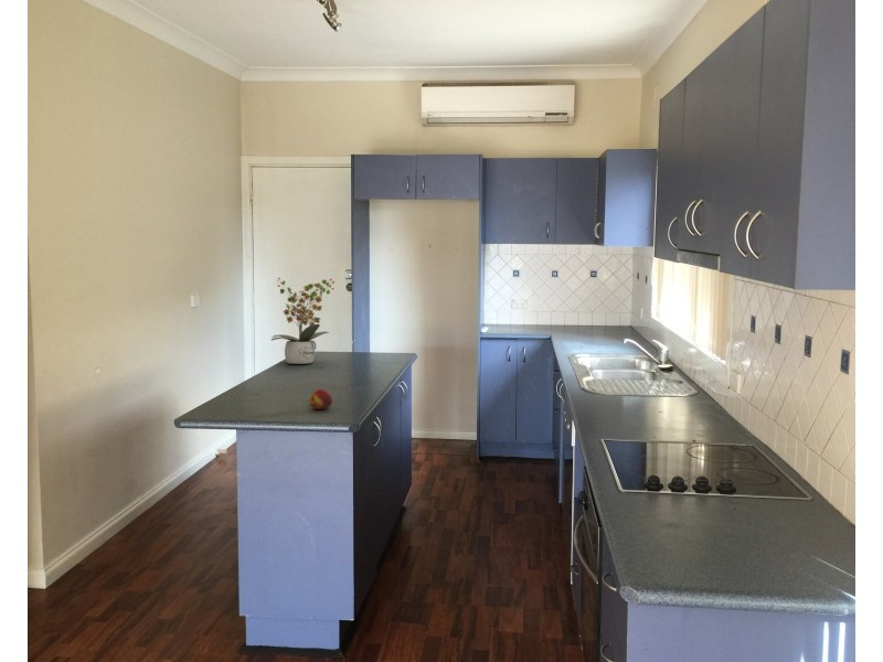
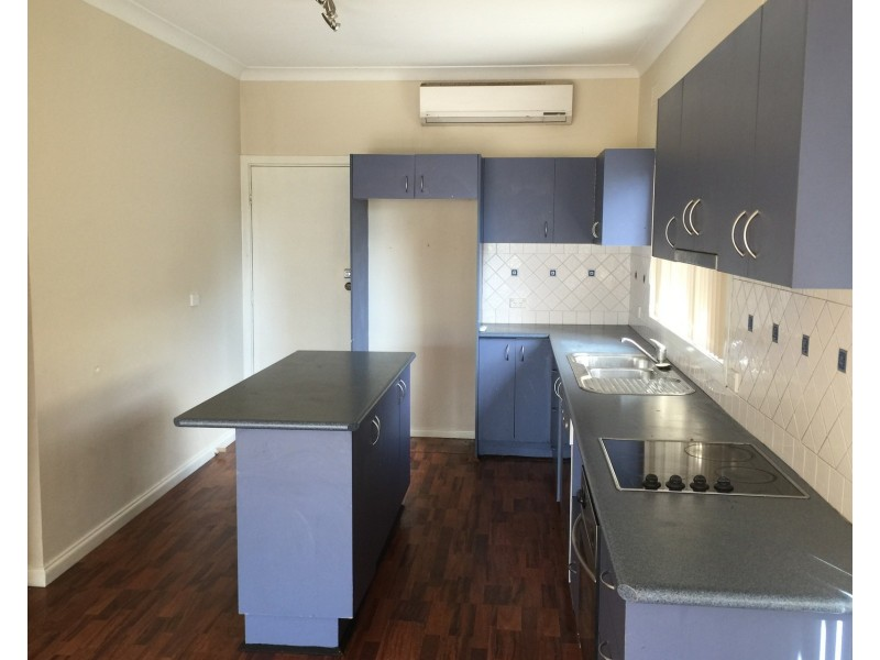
- fruit (320, 399)
- potted plant (305, 320)
